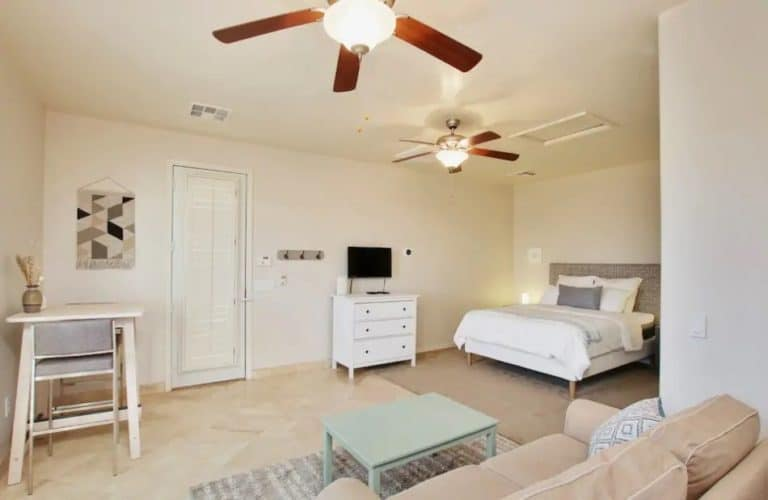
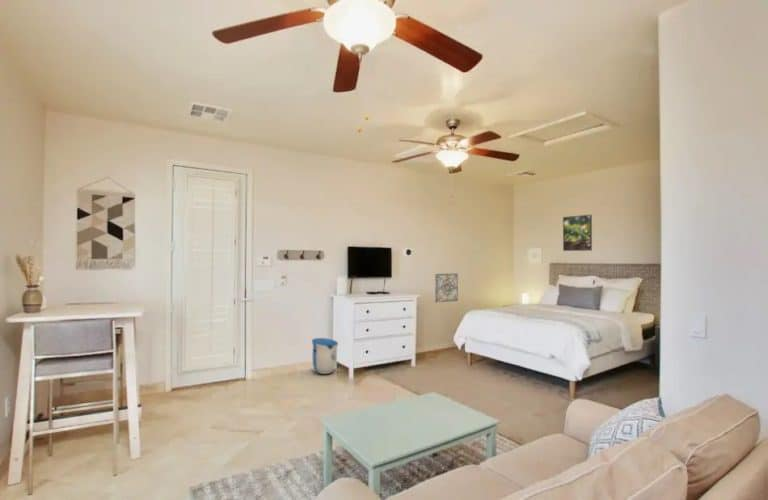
+ sun visor (325, 356)
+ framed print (577, 233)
+ wall art (446, 287)
